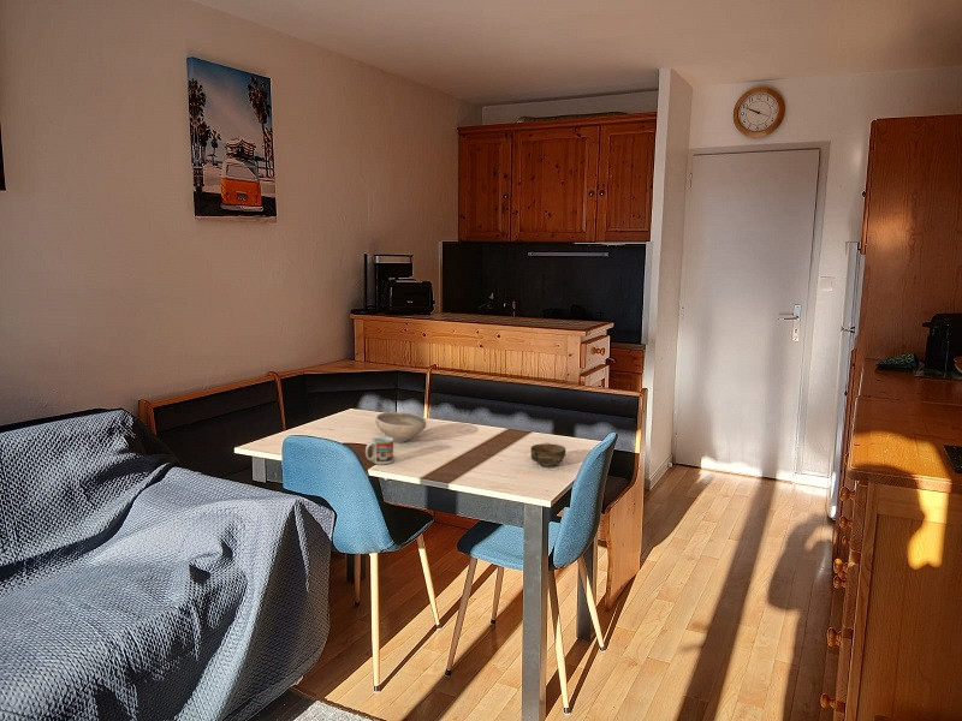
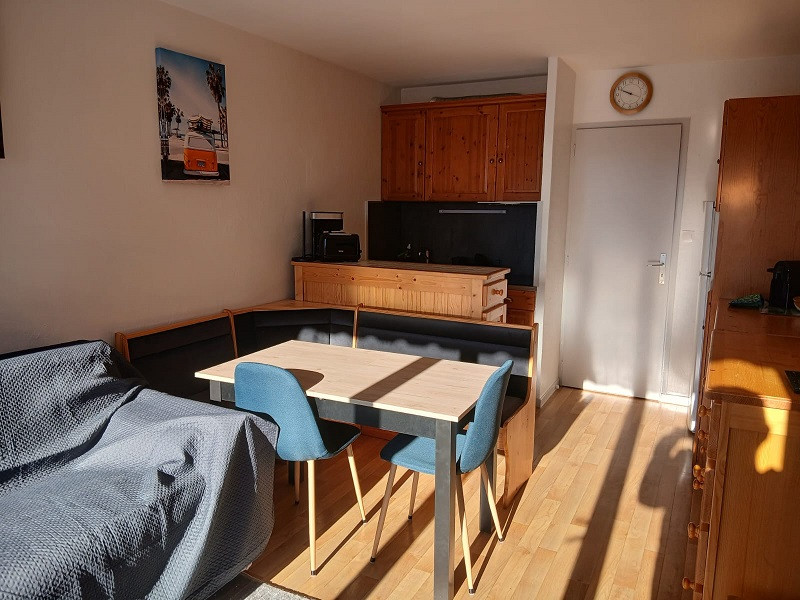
- bowl (400, 429)
- cup (379, 451)
- cup (545, 457)
